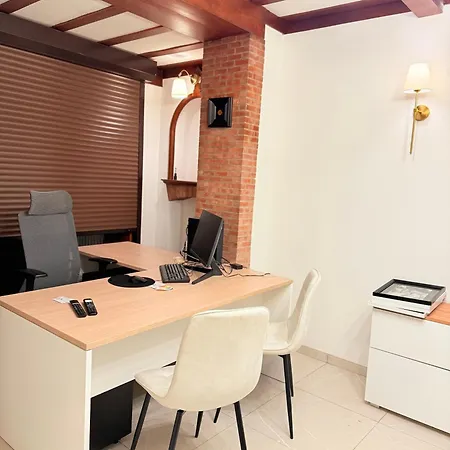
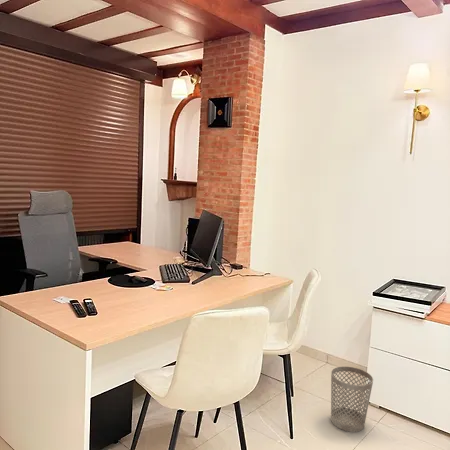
+ wastebasket (349, 399)
